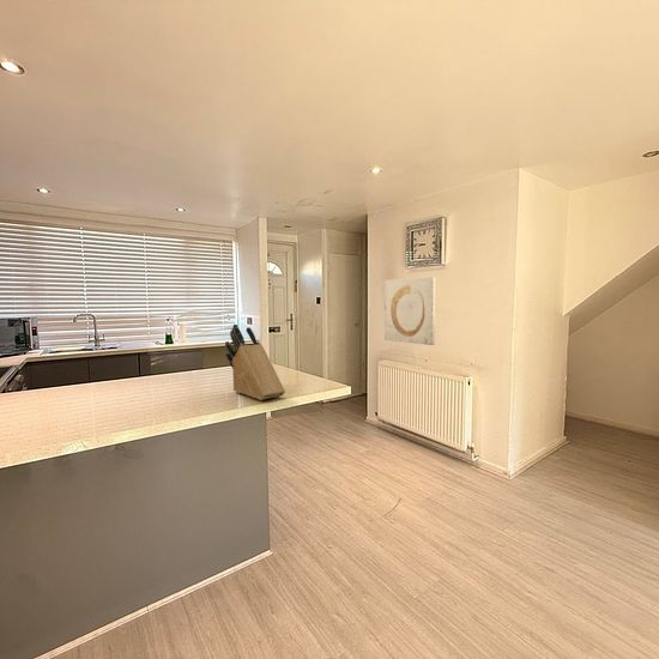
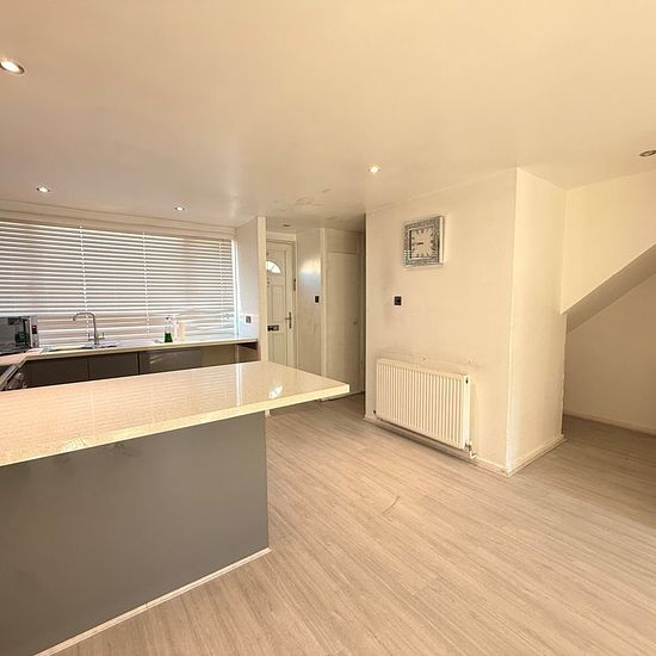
- wall art (407, 310)
- knife block (252, 358)
